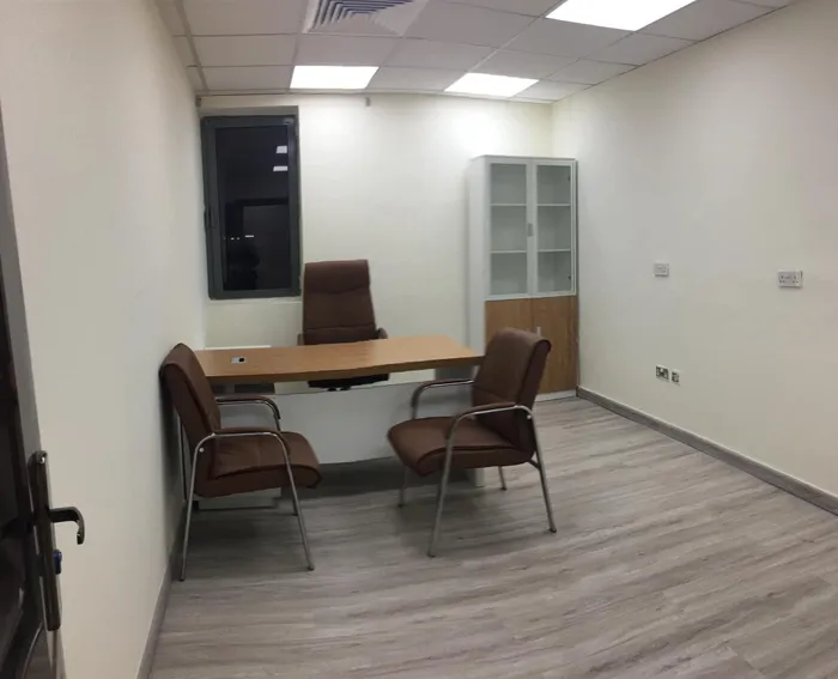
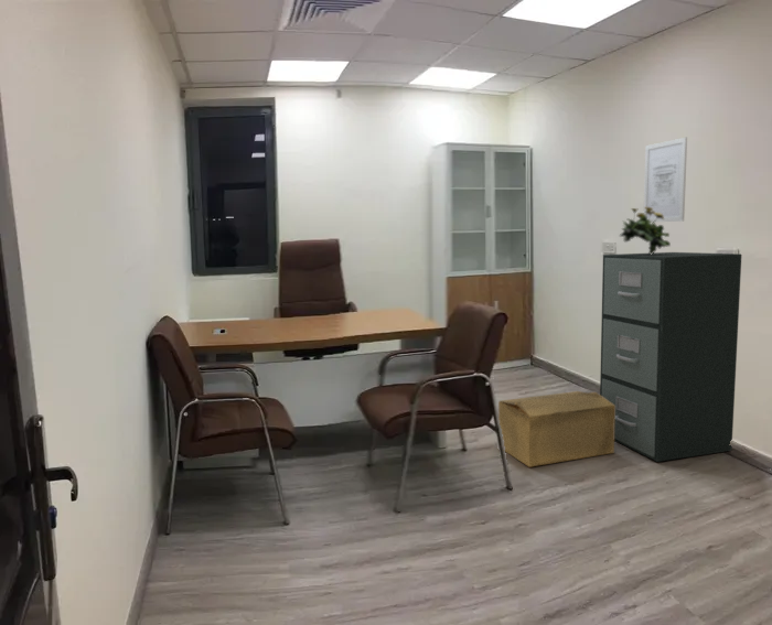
+ filing cabinet (662, 349)
+ cardboard box (555, 423)
+ wall art (664, 182)
+ flowering plant (642, 230)
